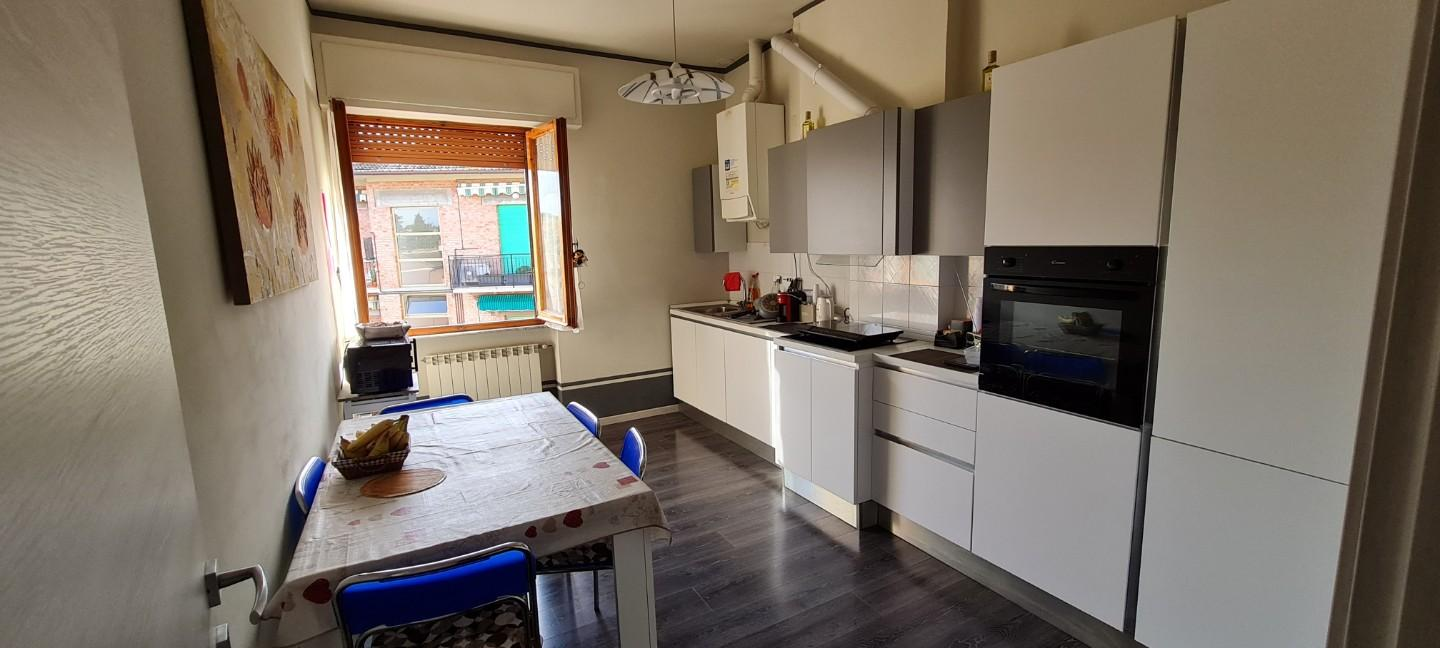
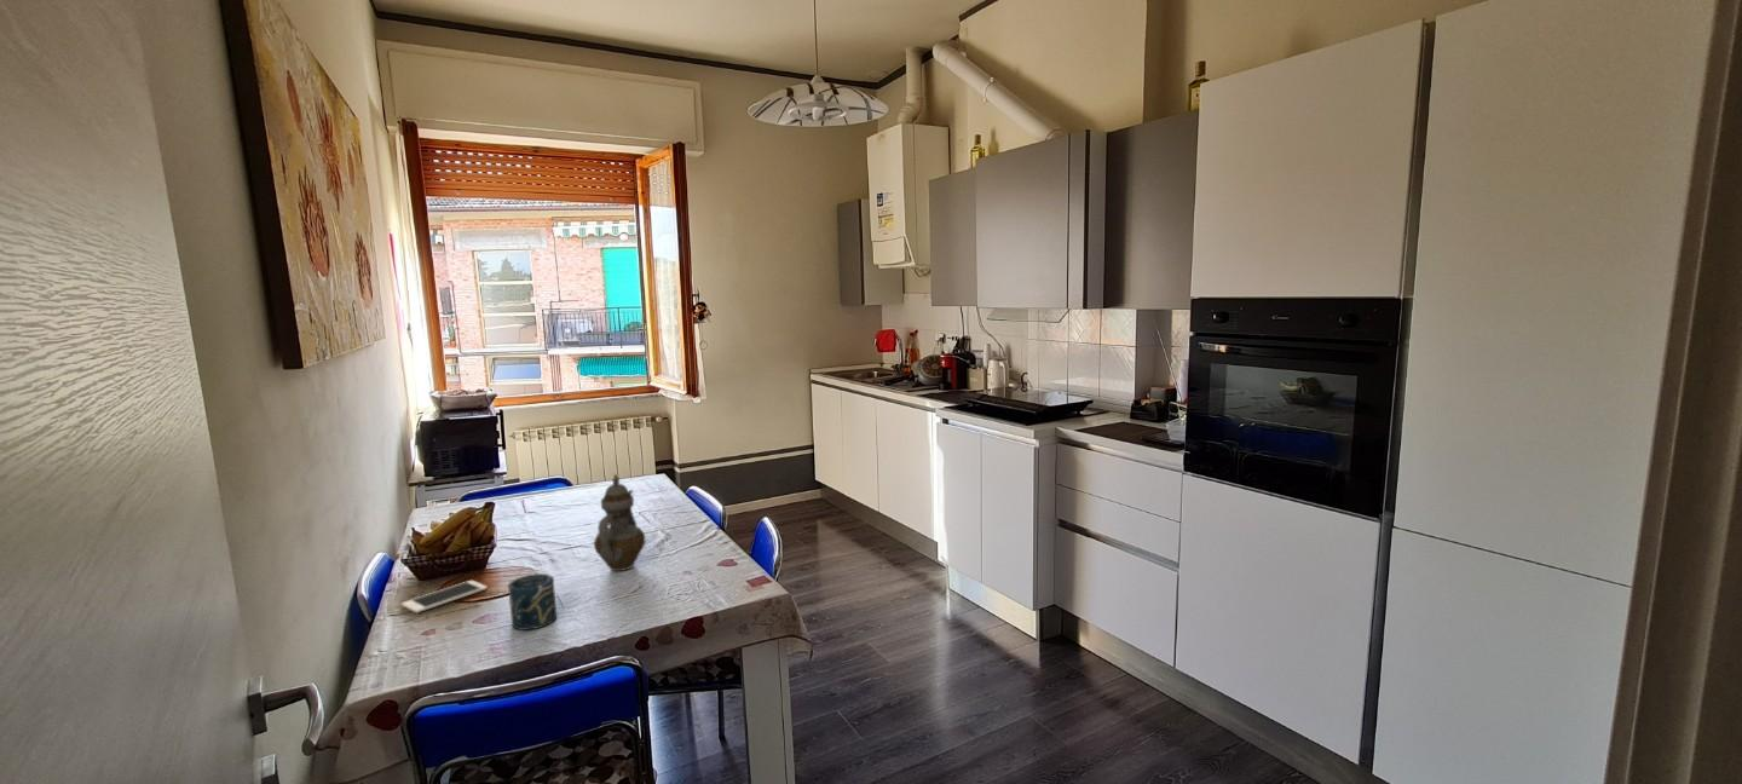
+ teapot (617, 520)
+ cup (530, 604)
+ cell phone (445, 595)
